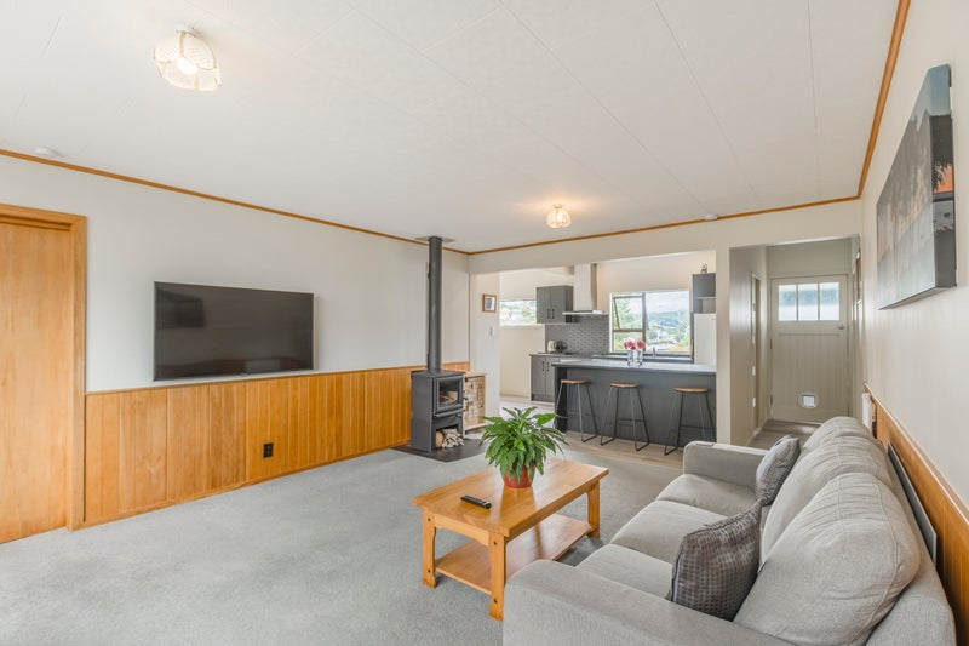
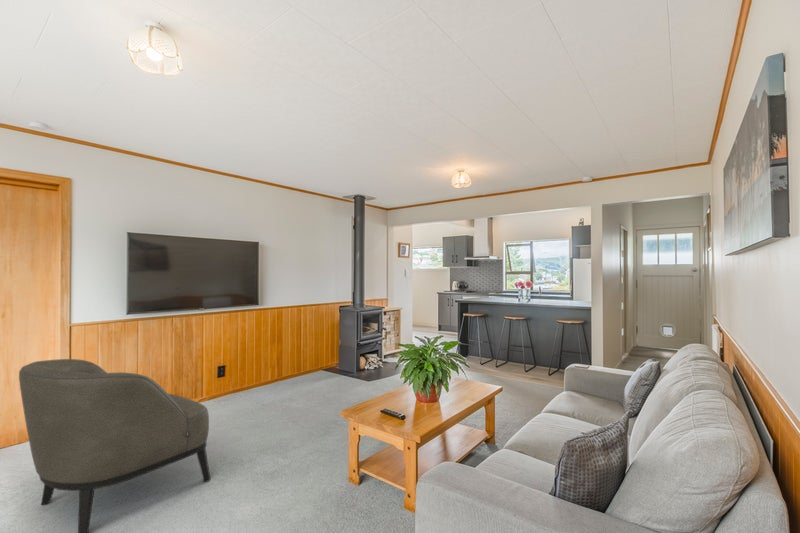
+ armchair (117, 424)
